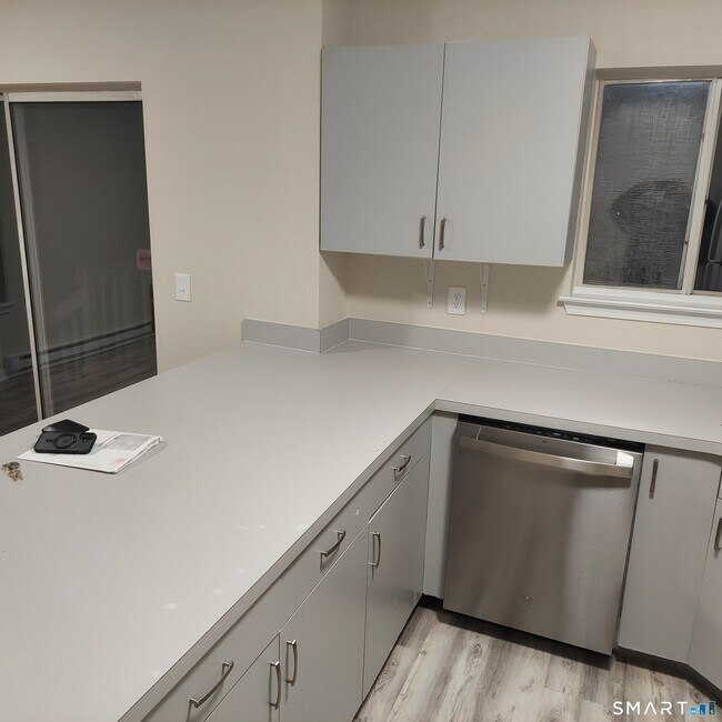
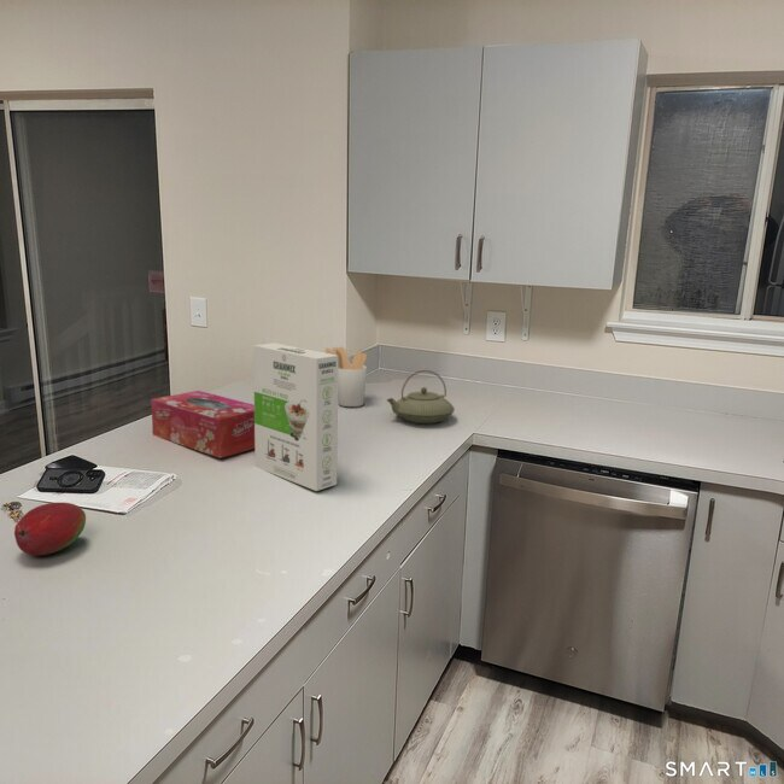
+ teapot (420, 394)
+ fruit (51, 526)
+ tissue box (209, 421)
+ utensil holder (345, 374)
+ cereal box (294, 414)
